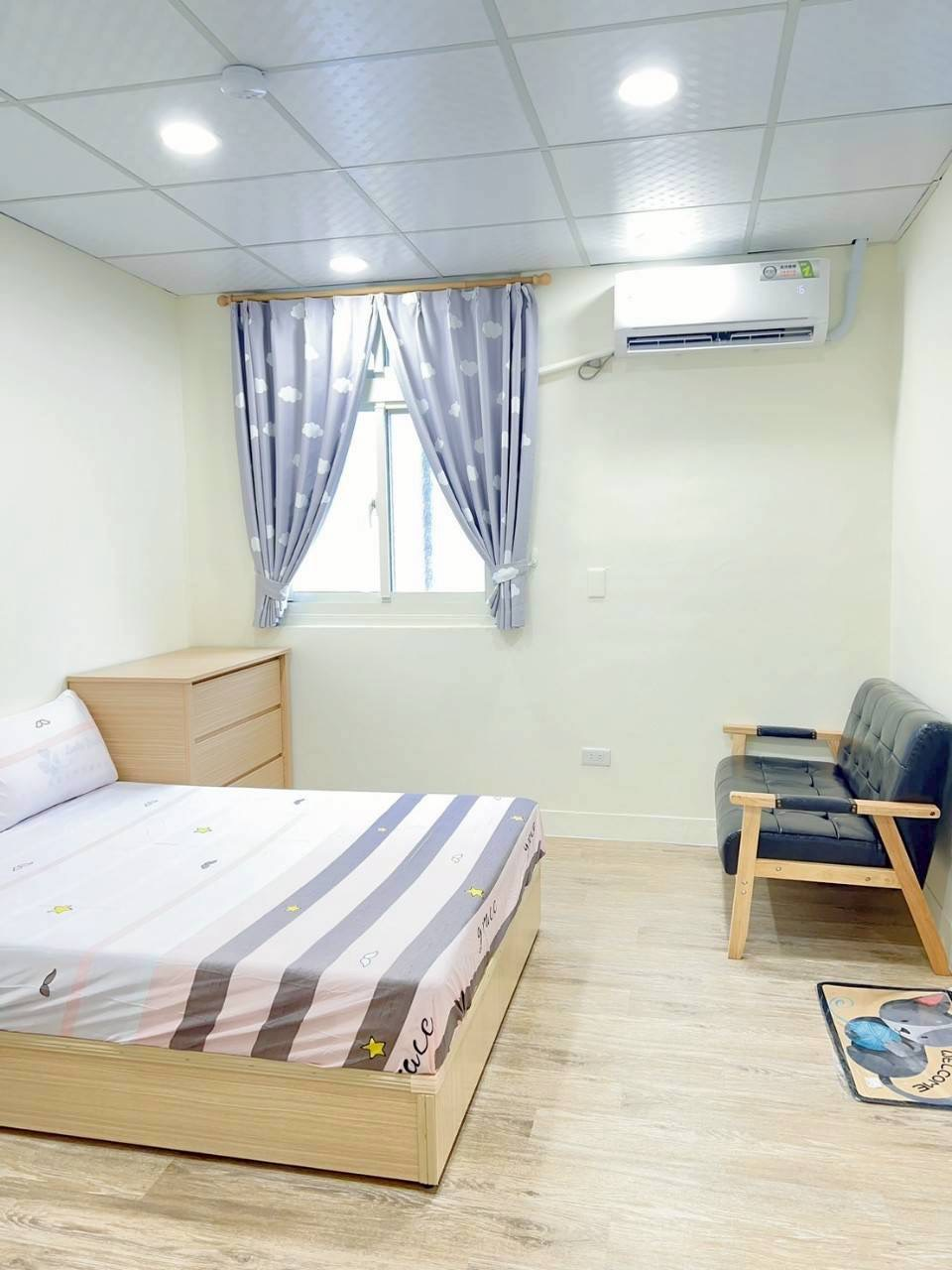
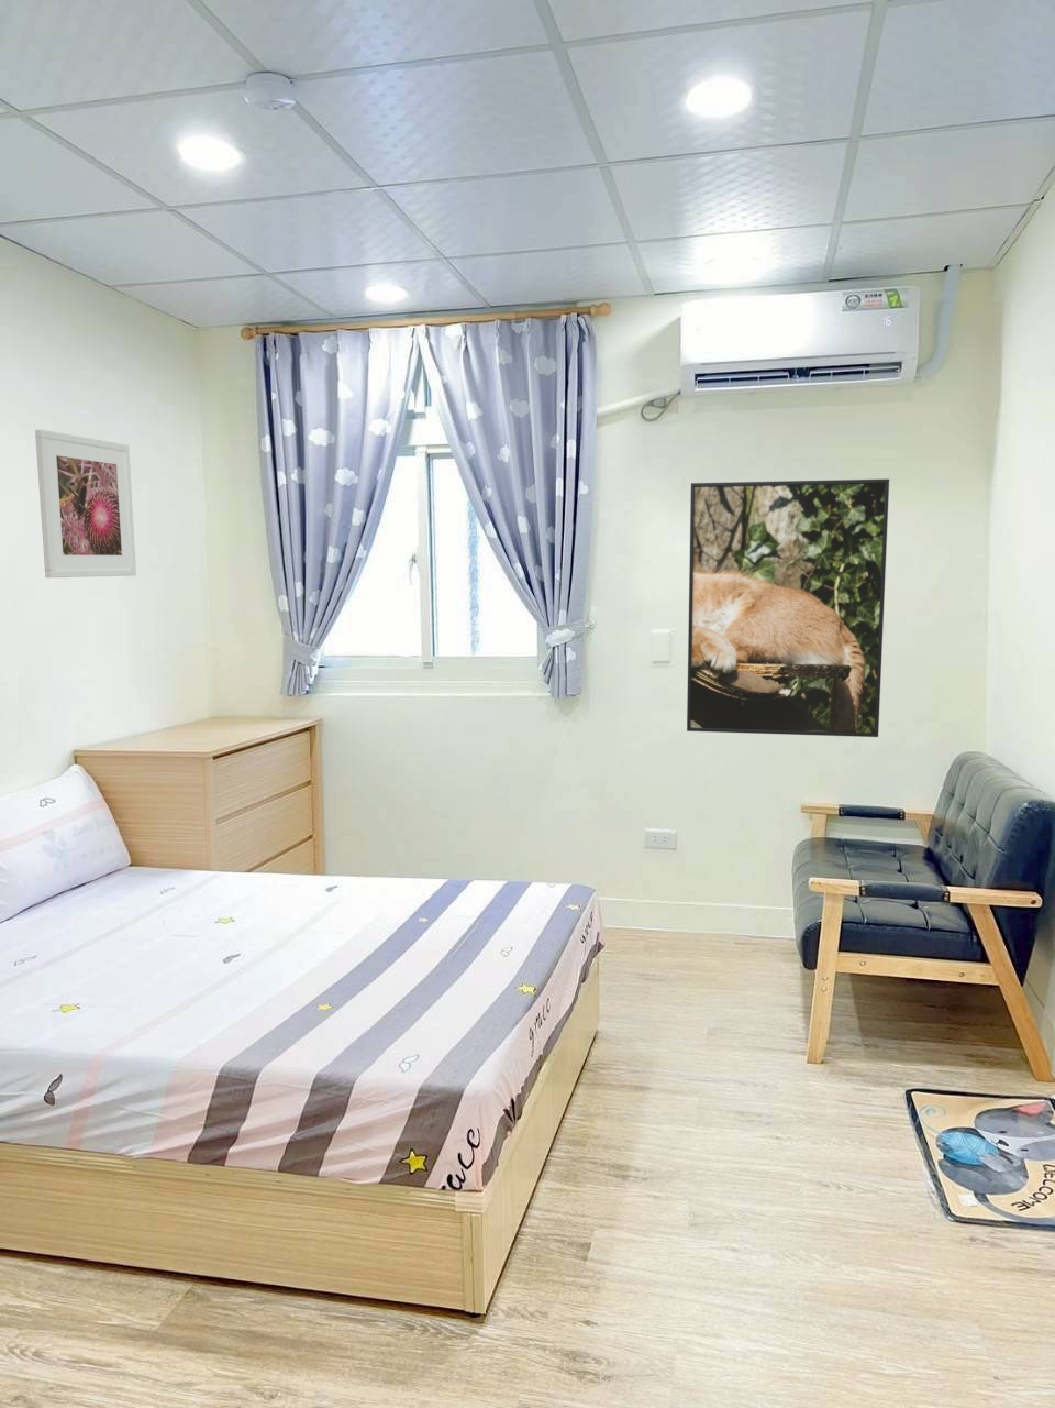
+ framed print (783, 610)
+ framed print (89, 507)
